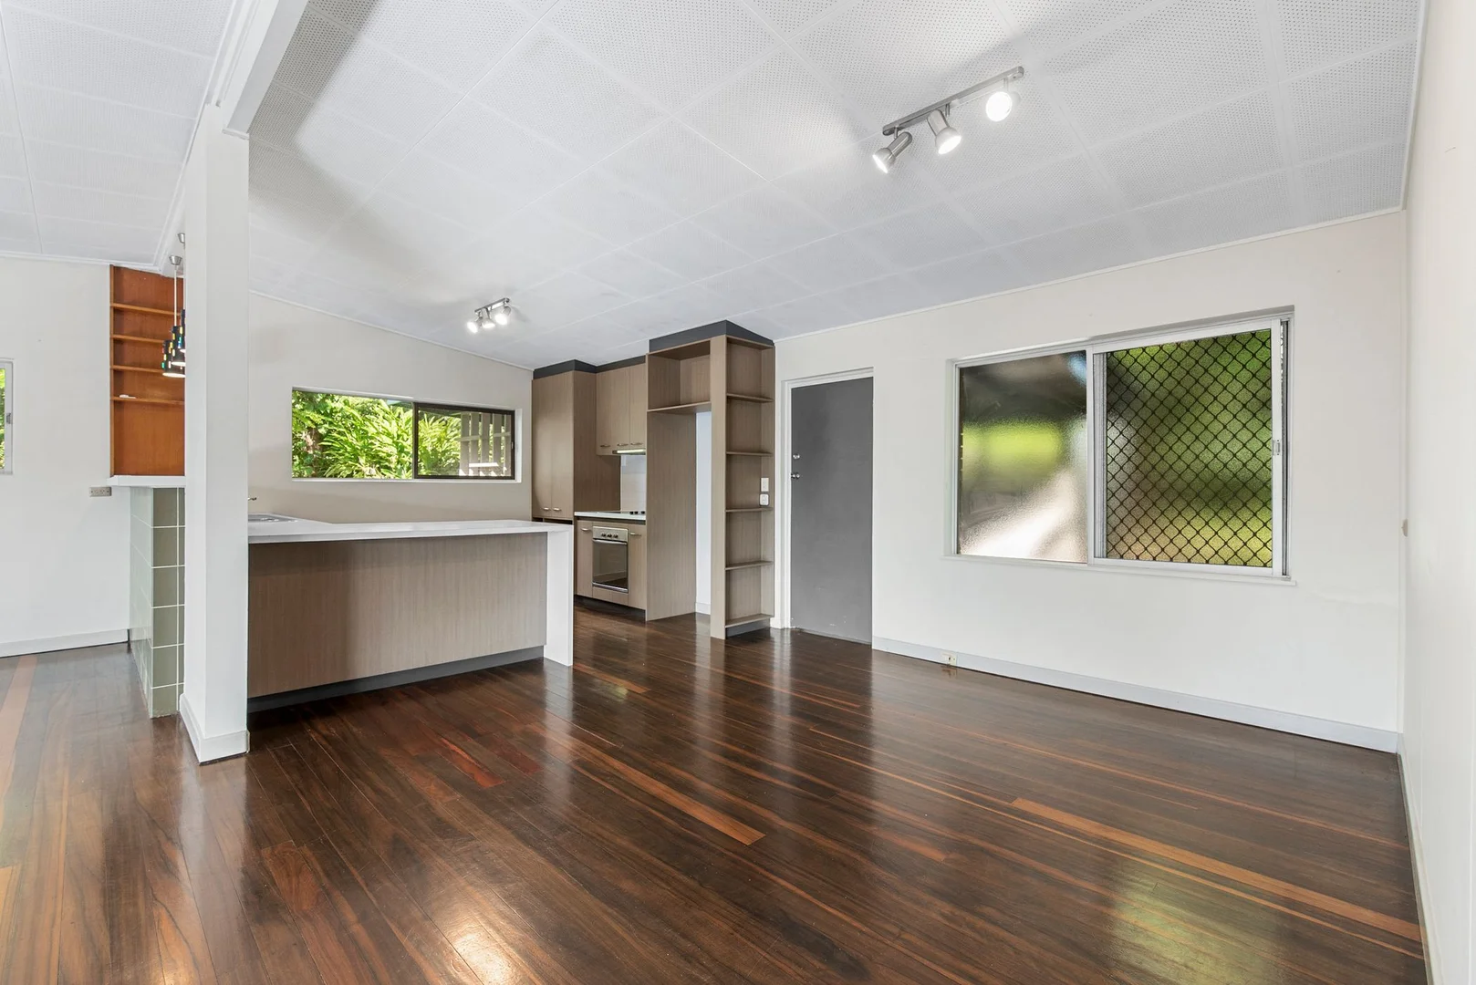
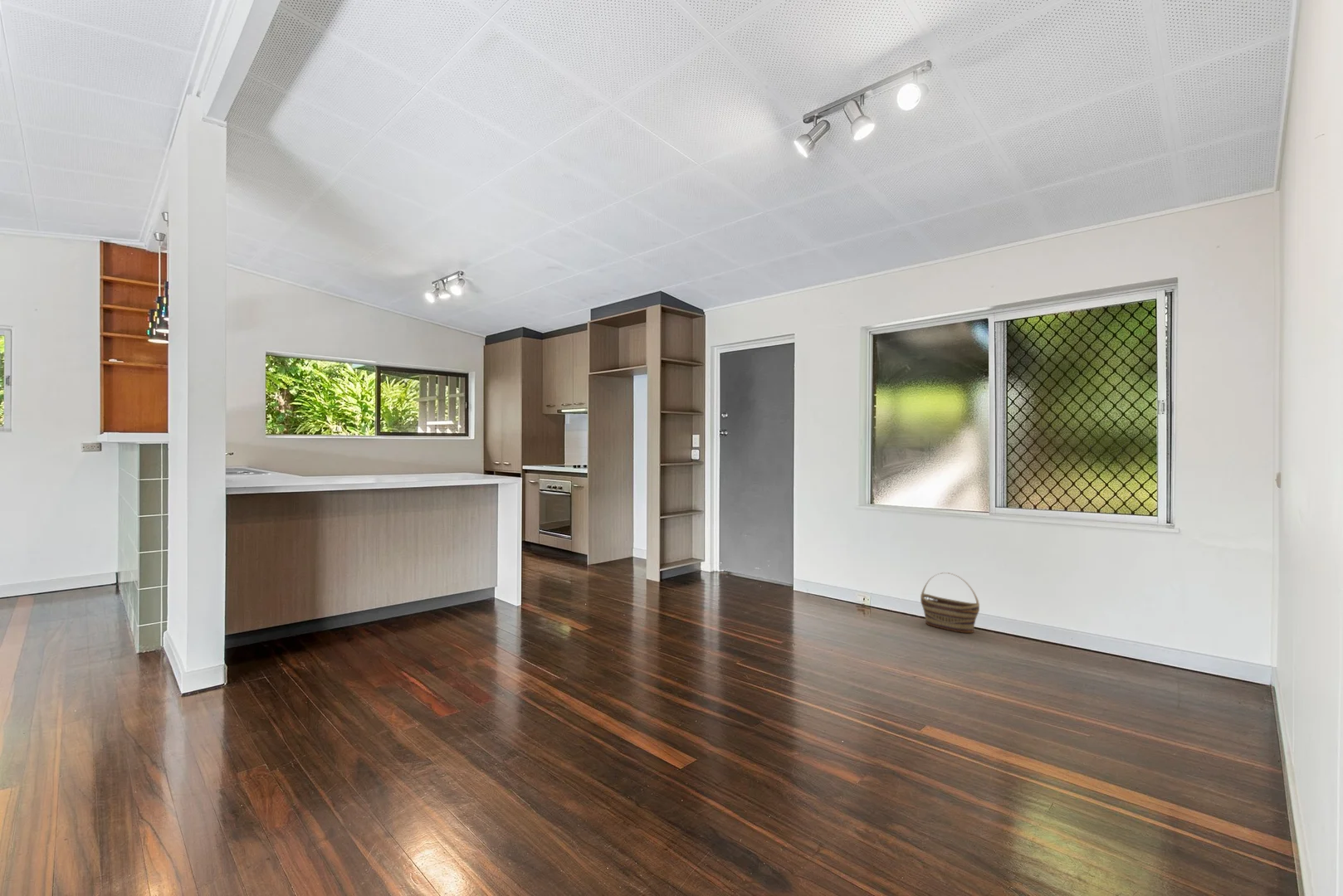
+ basket (949, 600)
